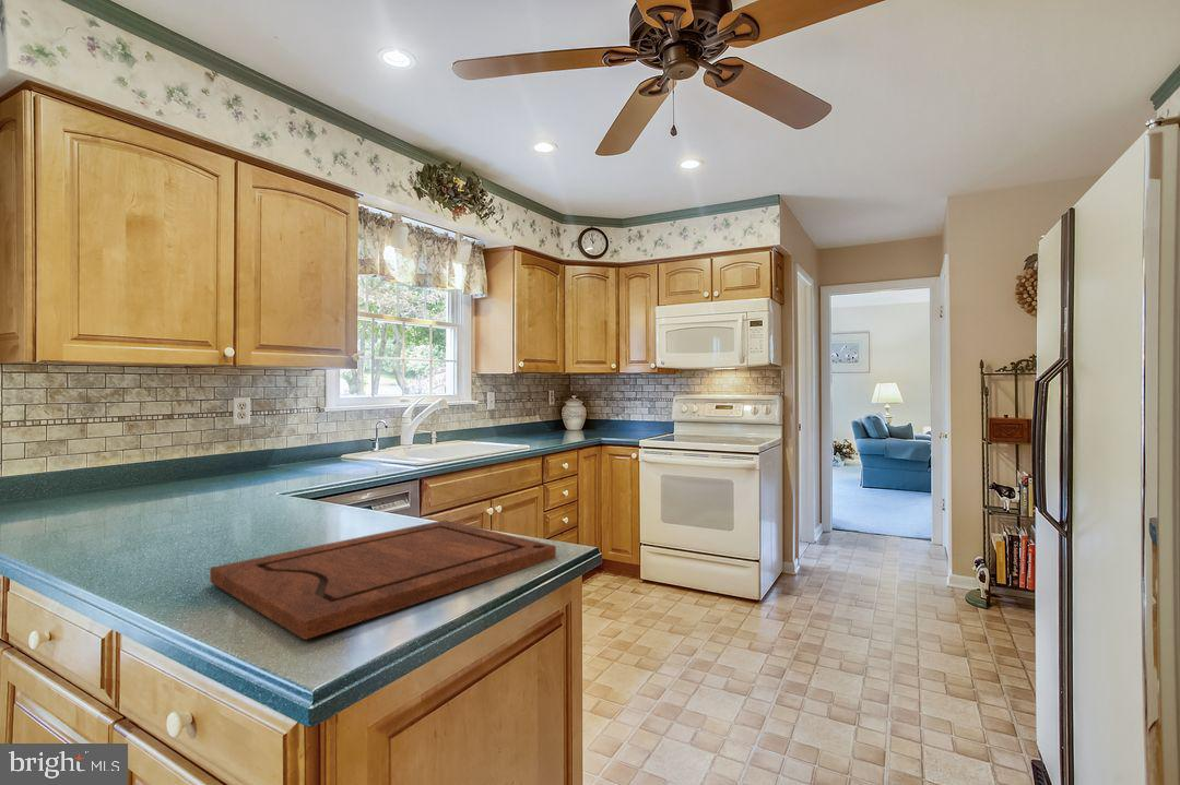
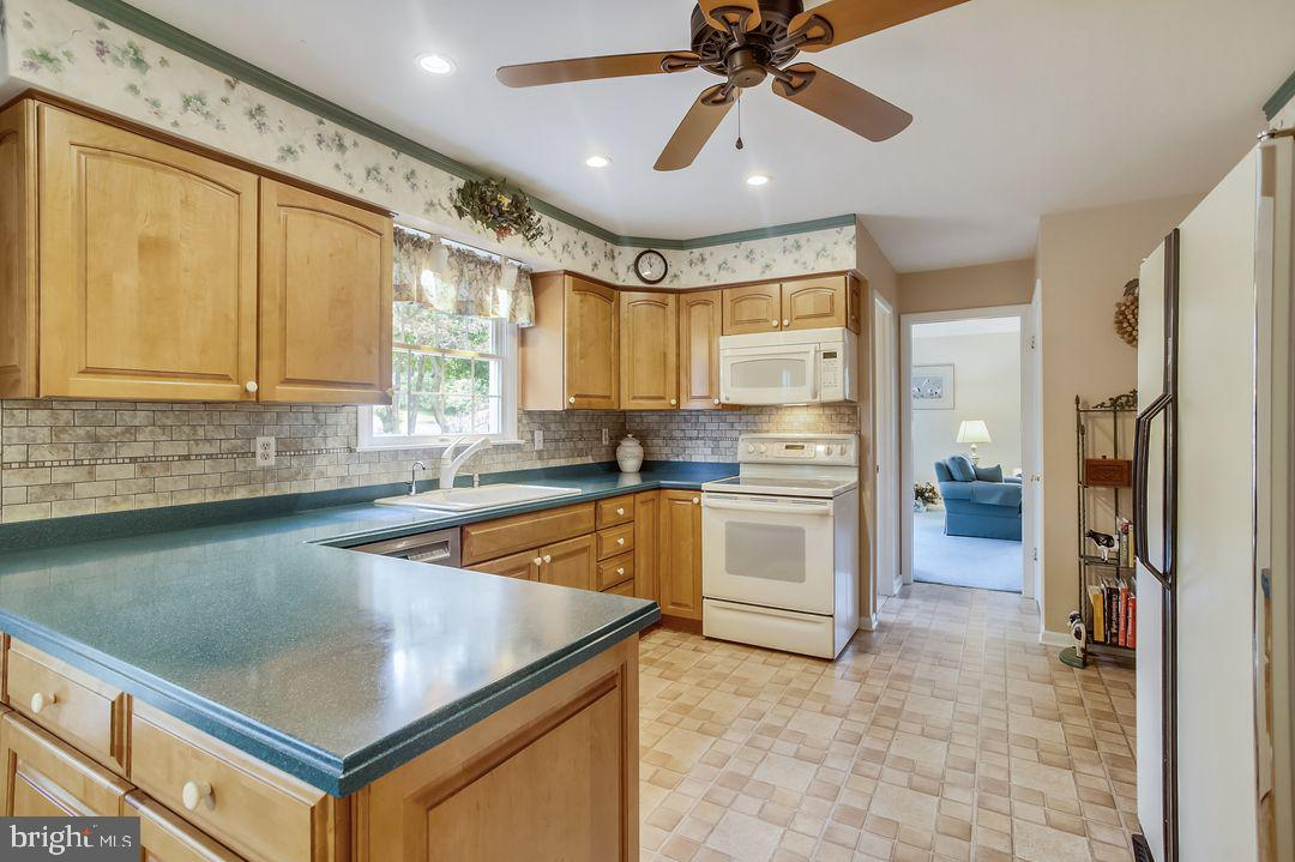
- cutting board (394, 562)
